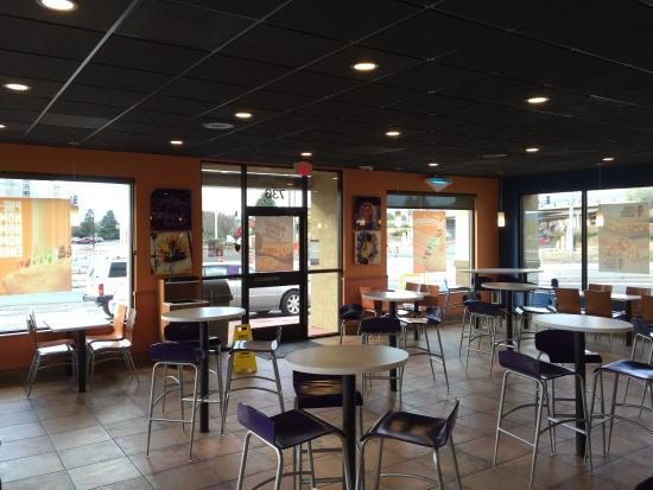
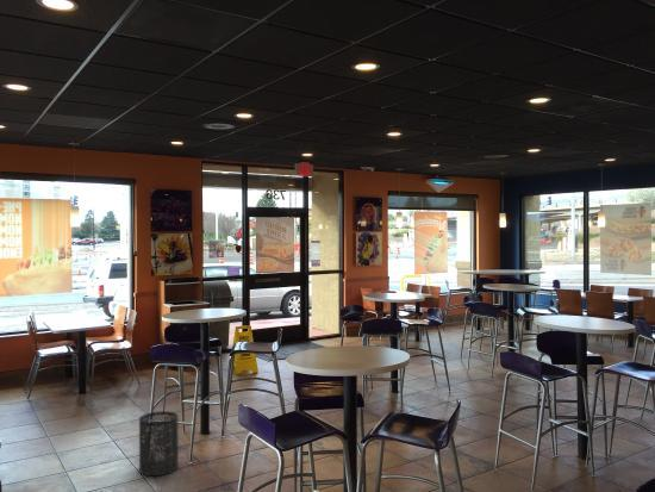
+ trash can (158, 442)
